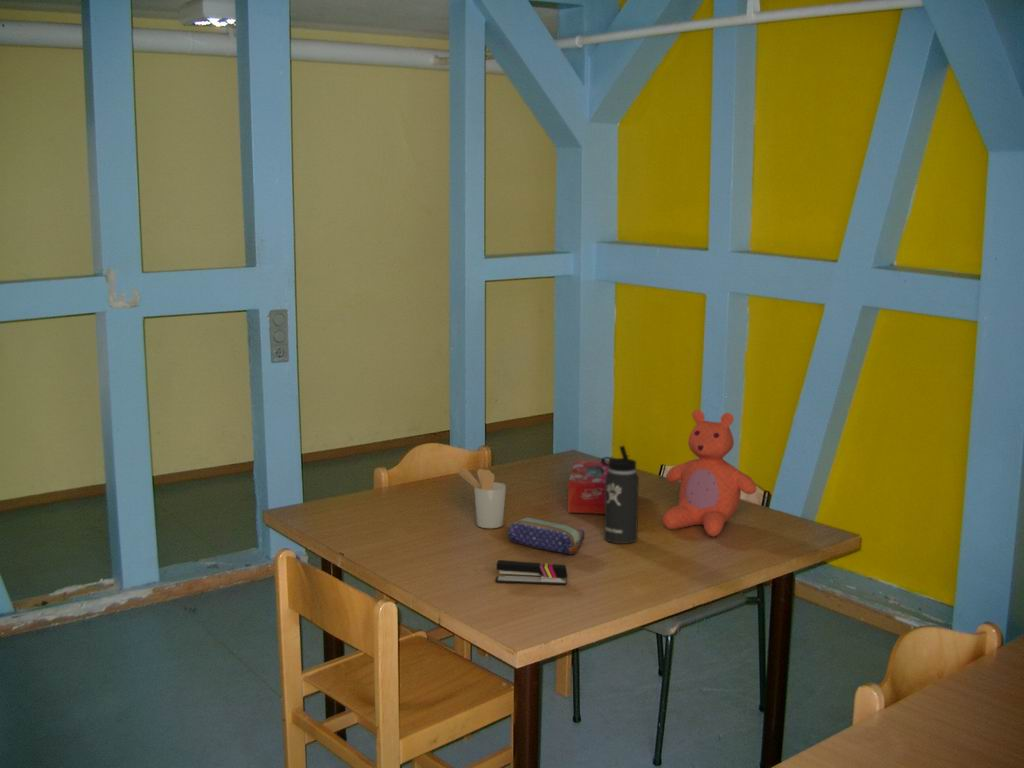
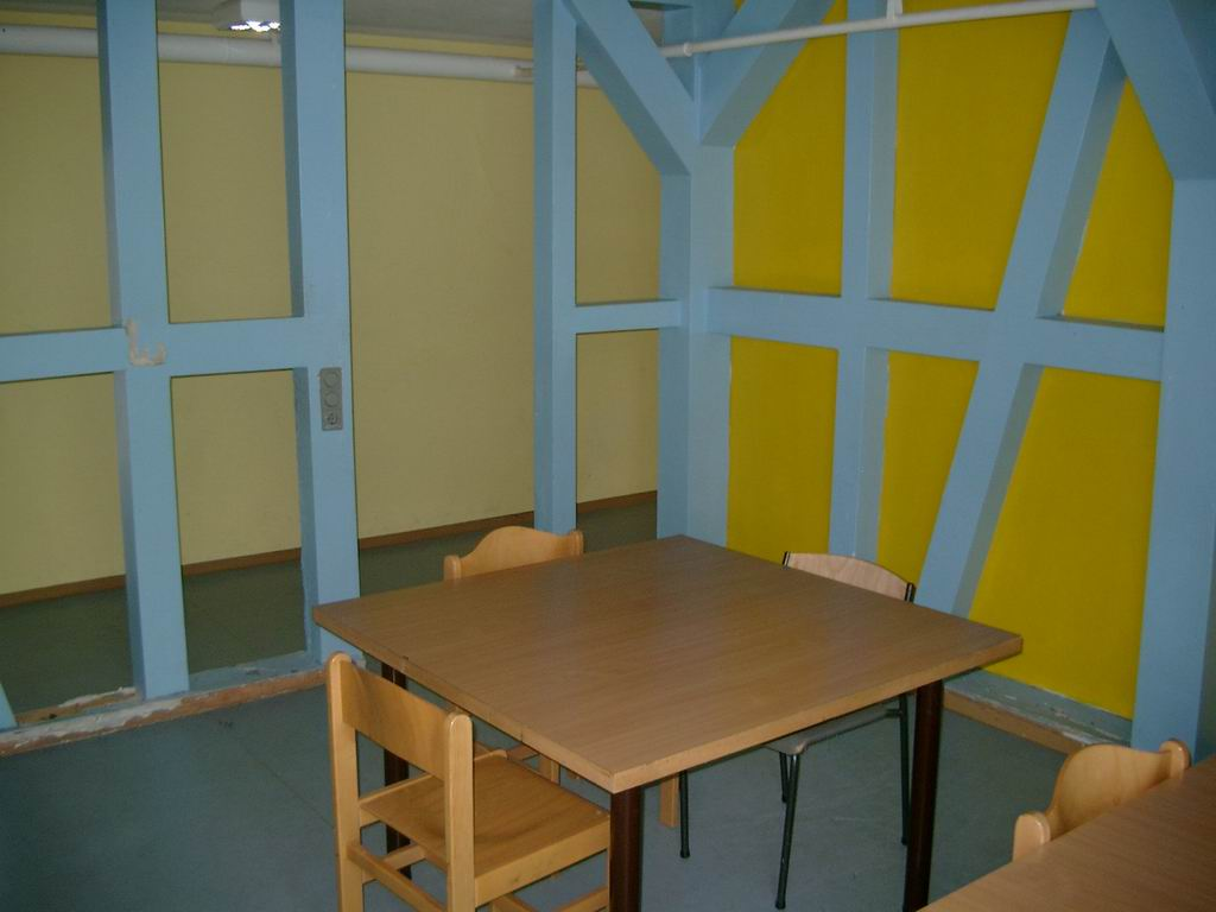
- pencil case (545, 534)
- tissue box (594, 486)
- utensil holder (481, 495)
- thermos bottle (618, 491)
- stapler (531, 572)
- teddy bear (704, 470)
